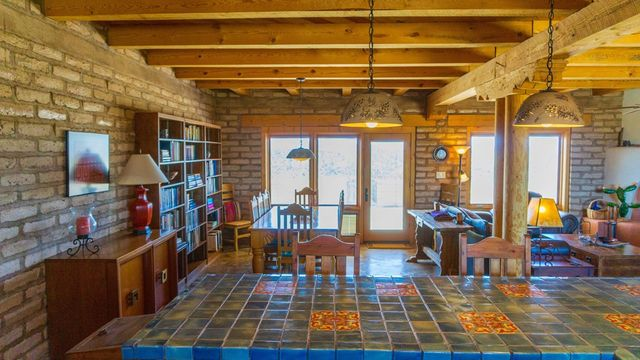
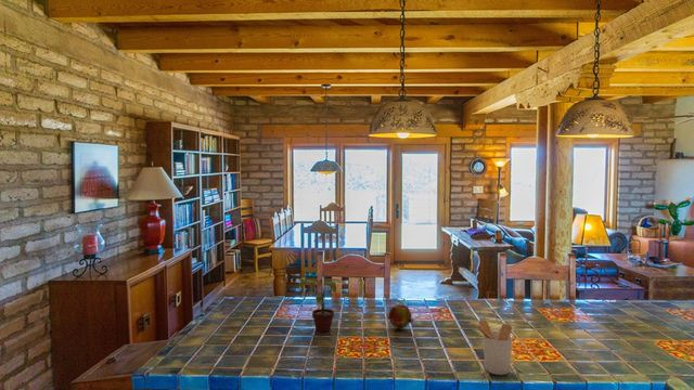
+ fruit (401, 316)
+ utensil holder (490, 344)
+ potted plant (321, 304)
